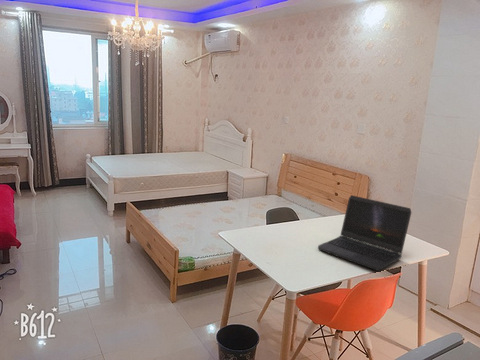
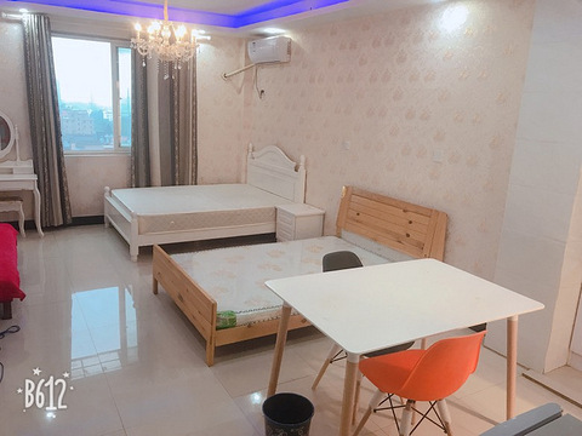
- laptop computer (363, 229)
